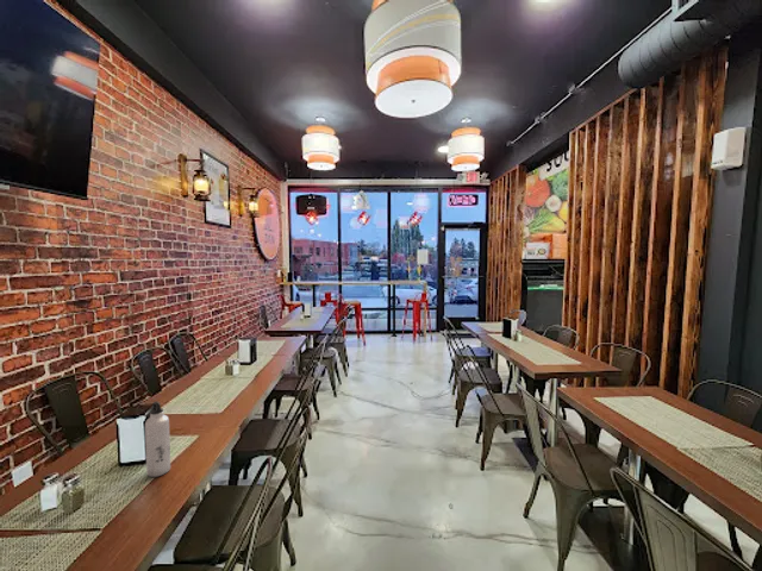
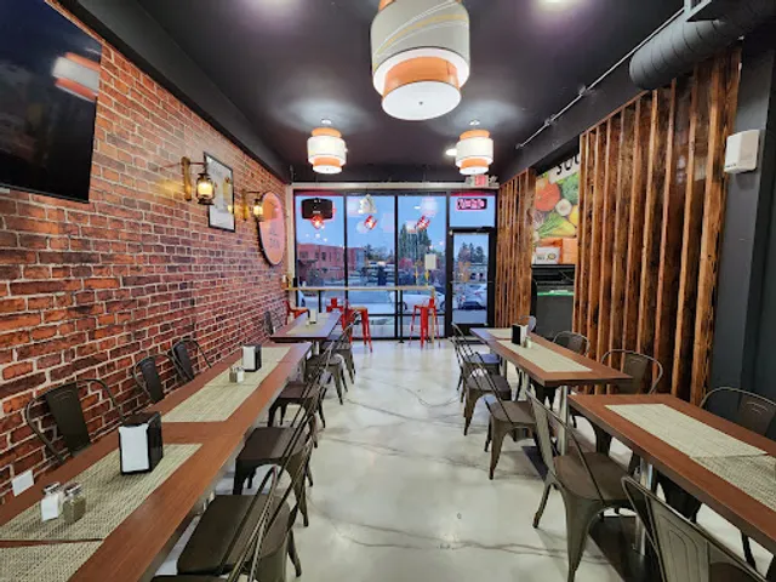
- water bottle (157, 437)
